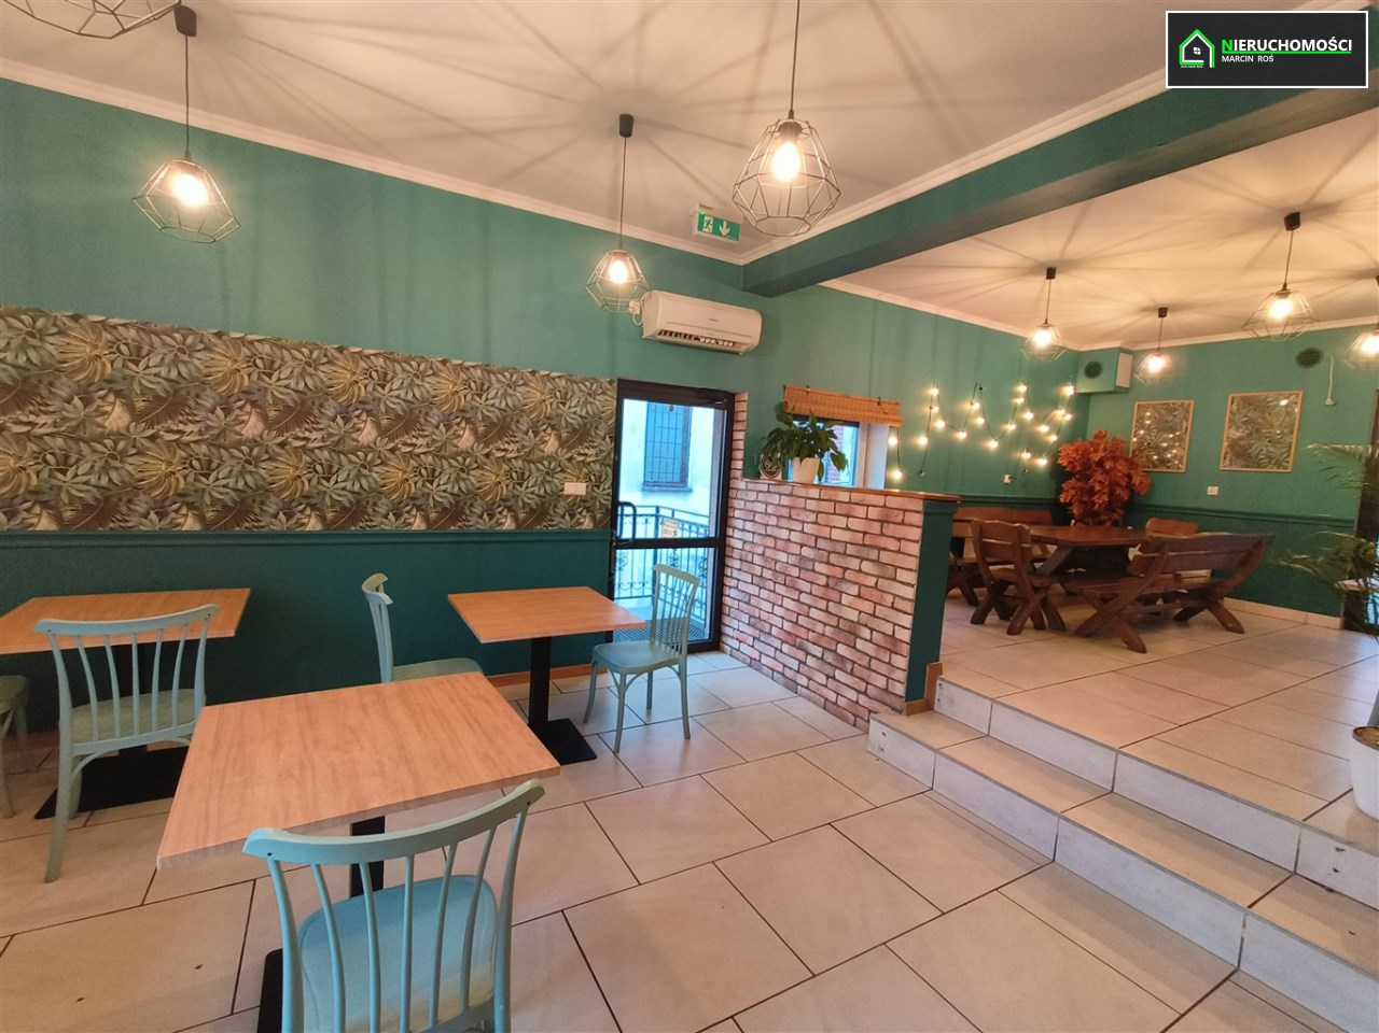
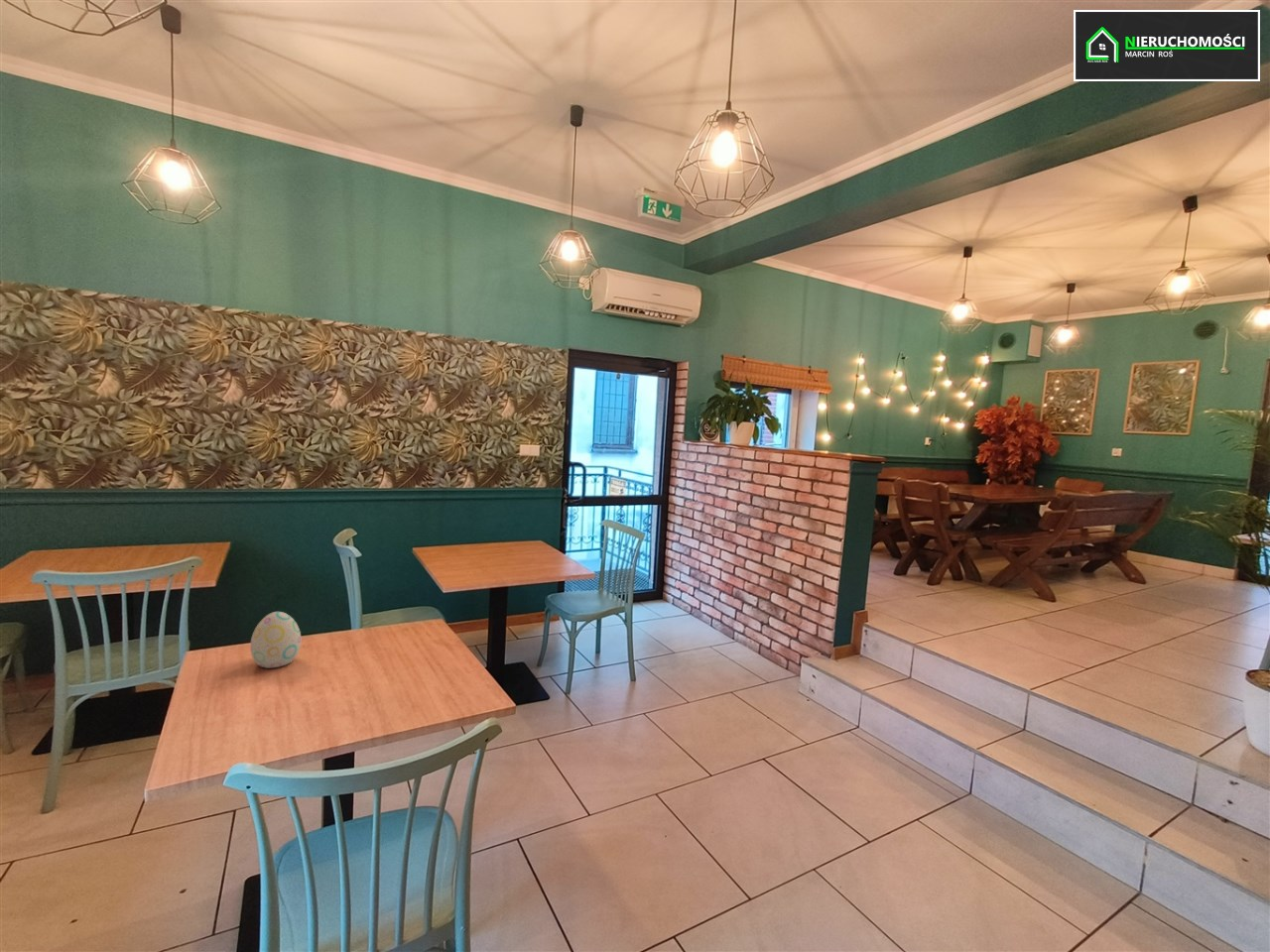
+ decorative egg (276, 637)
